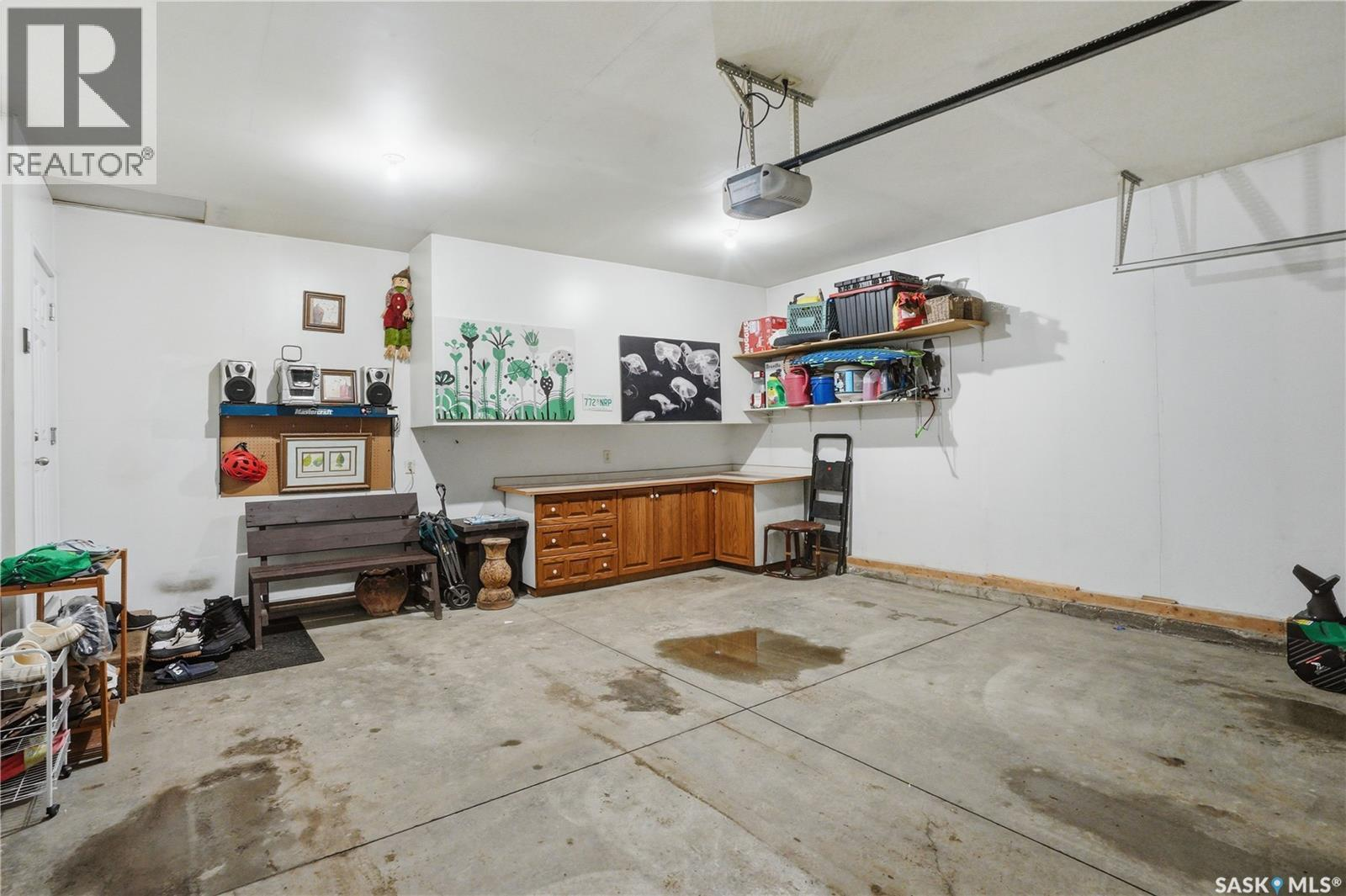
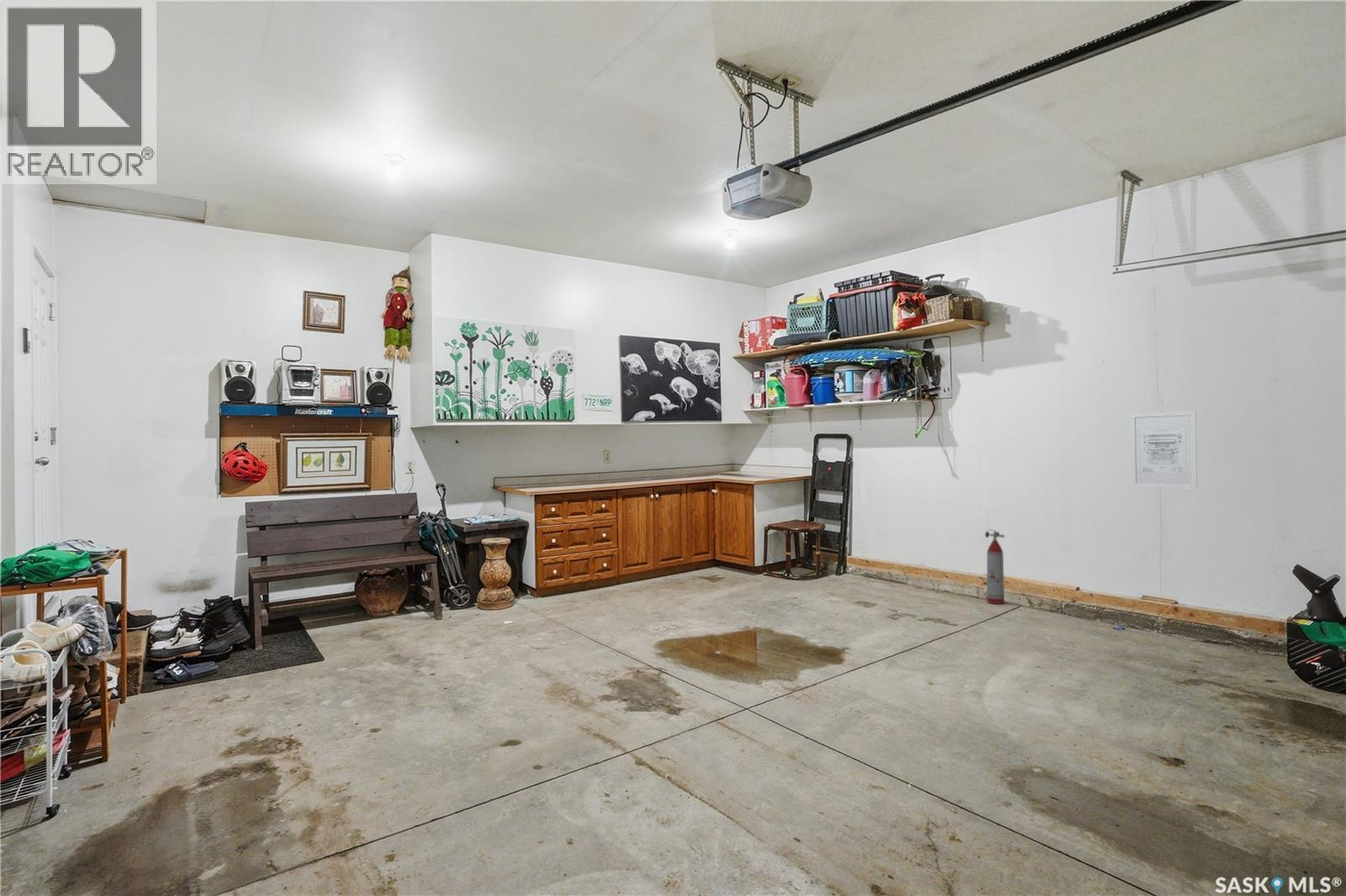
+ fire extinguisher (995, 566)
+ wall art (1162, 450)
